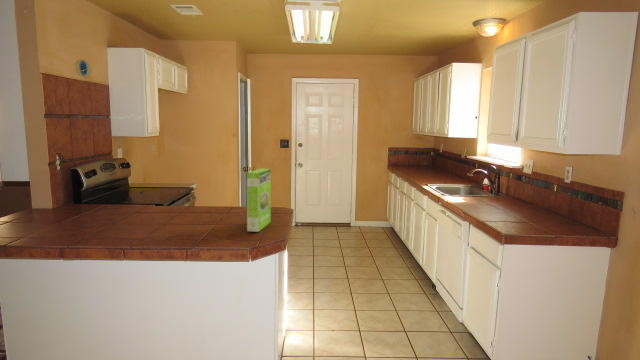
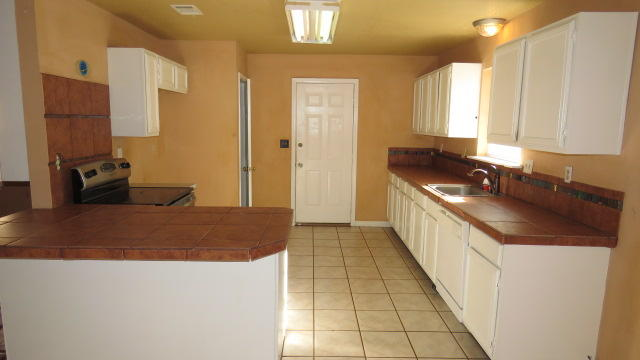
- cake mix box (259, 198)
